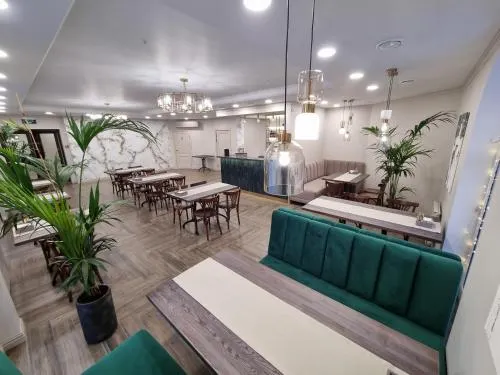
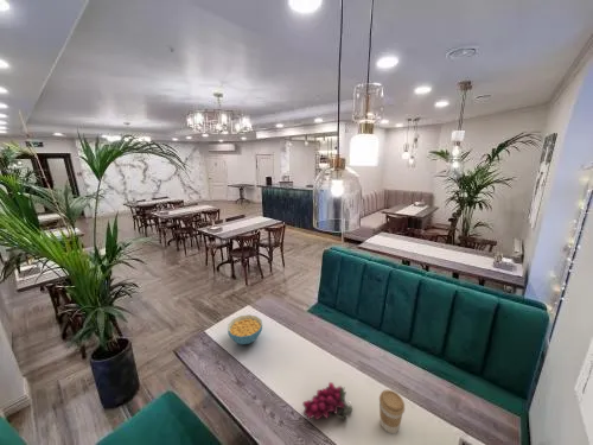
+ grapes (327, 401)
+ cereal bowl (246, 332)
+ coffee cup (390, 411)
